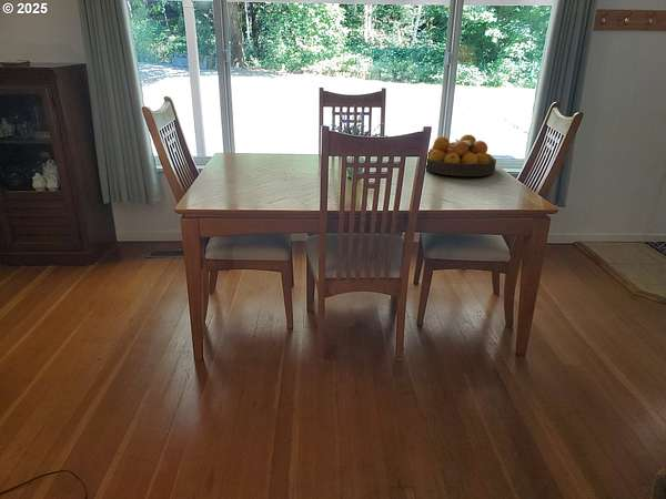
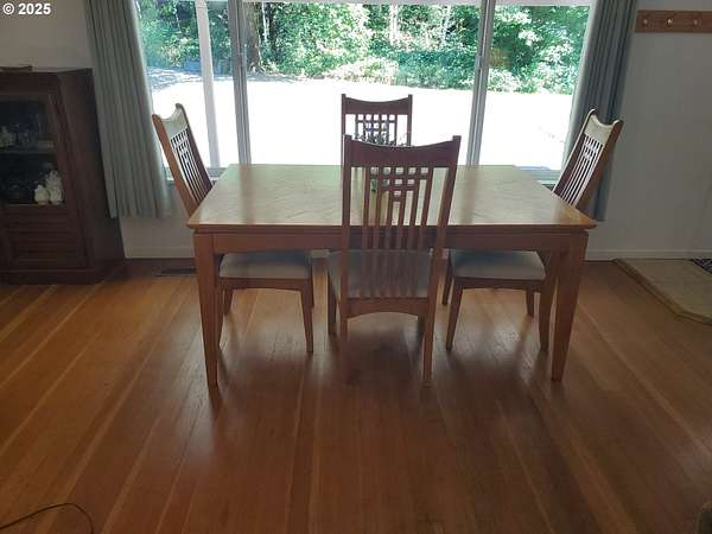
- fruit bowl (460, 152)
